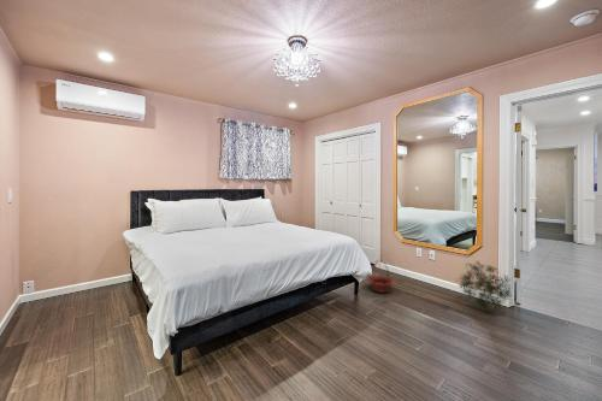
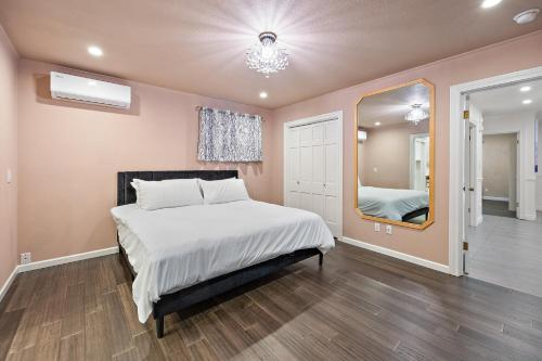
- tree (484, 284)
- basket (380, 276)
